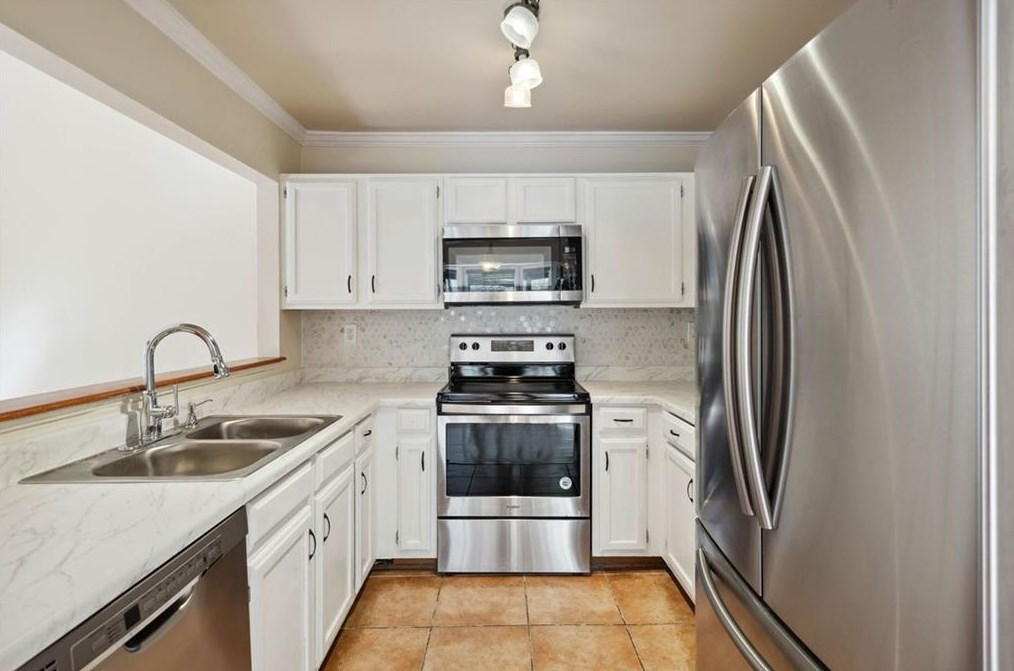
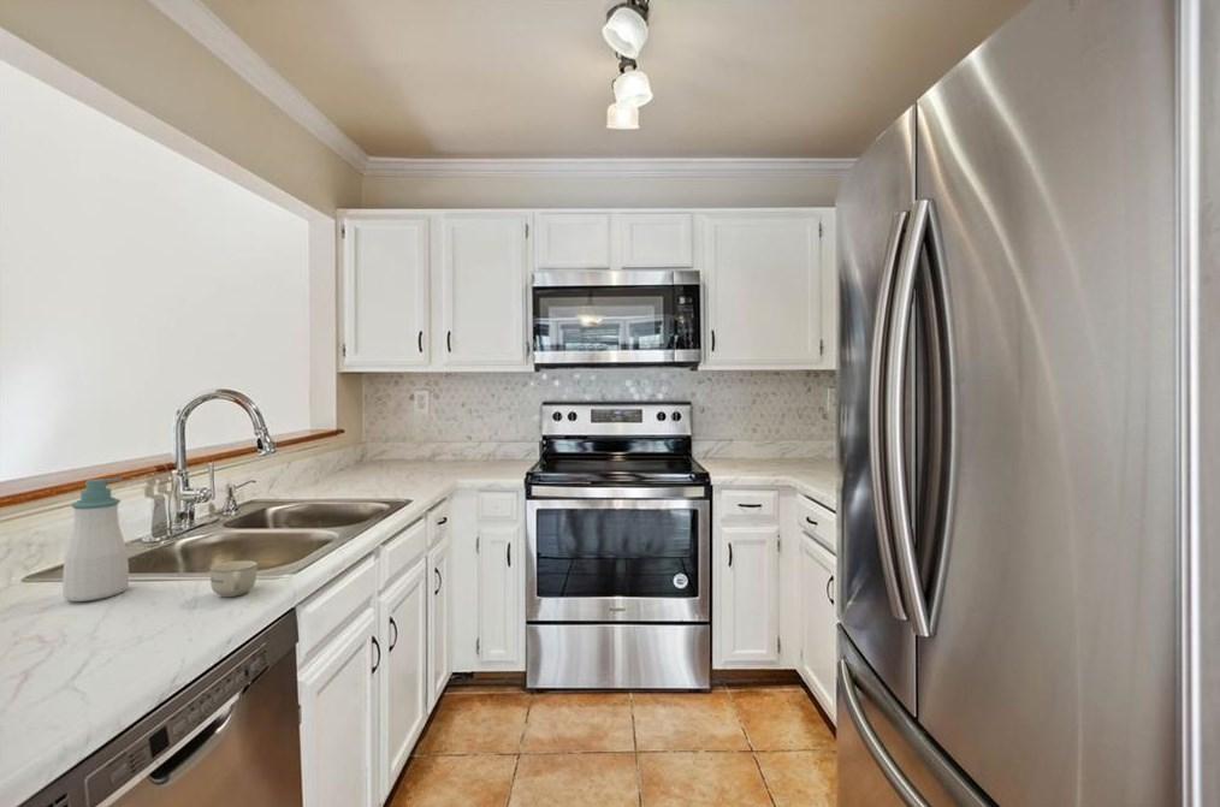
+ cup (233, 580)
+ soap bottle (96, 536)
